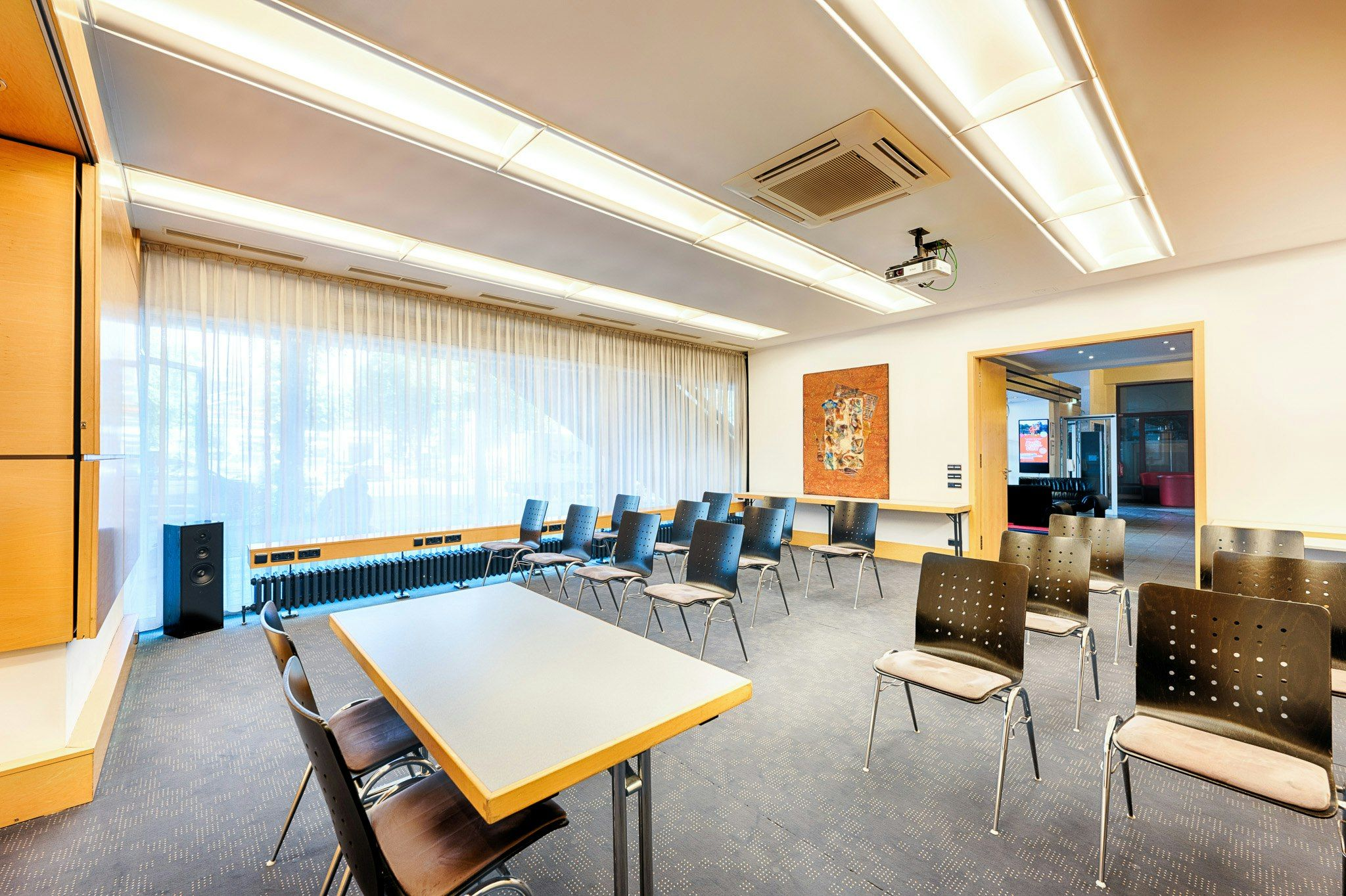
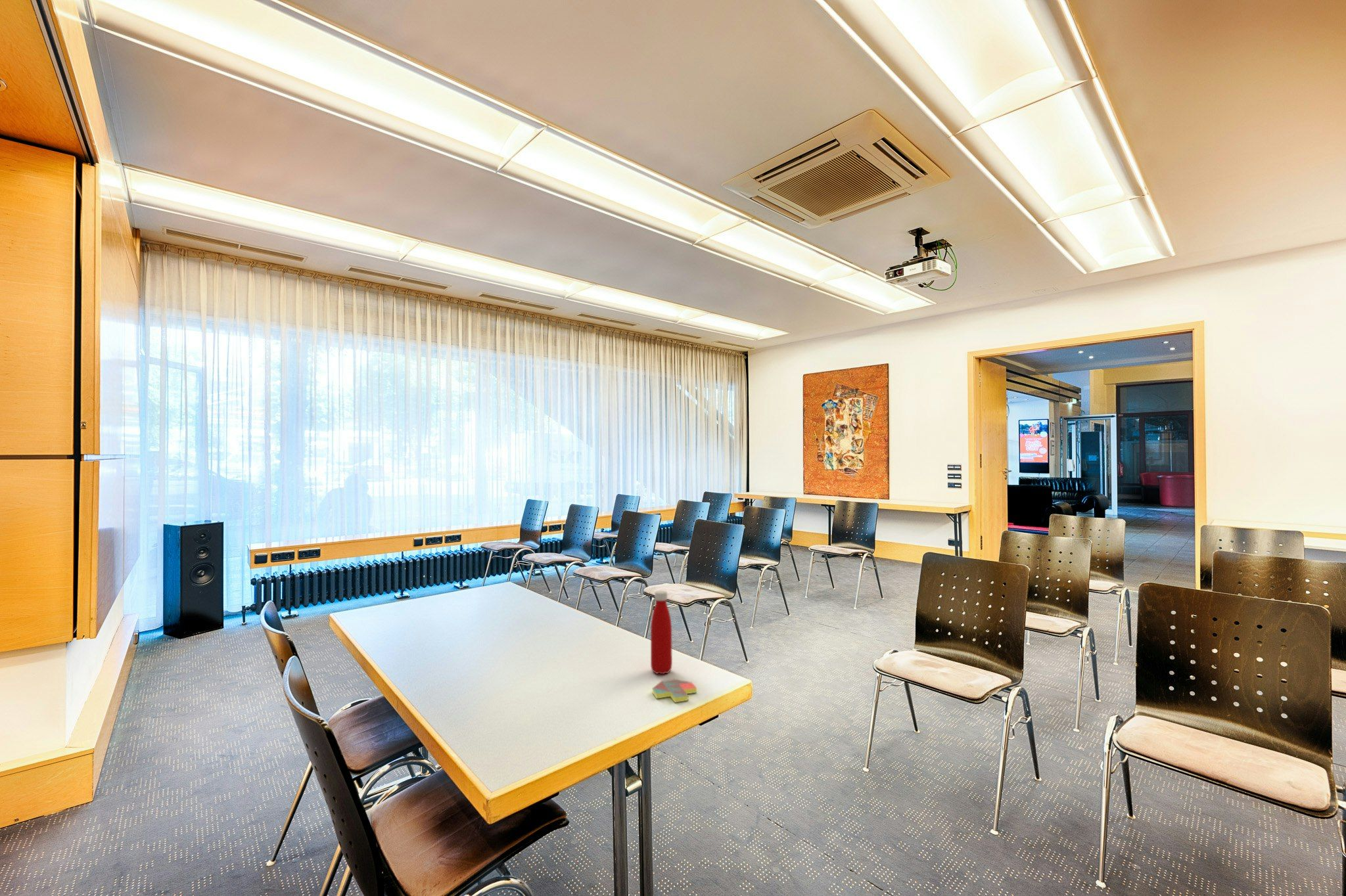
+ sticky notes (674, 690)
+ bottle (661, 631)
